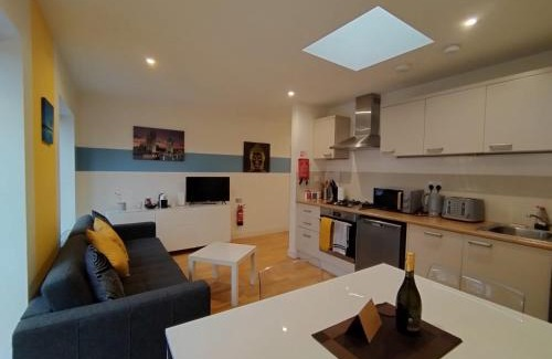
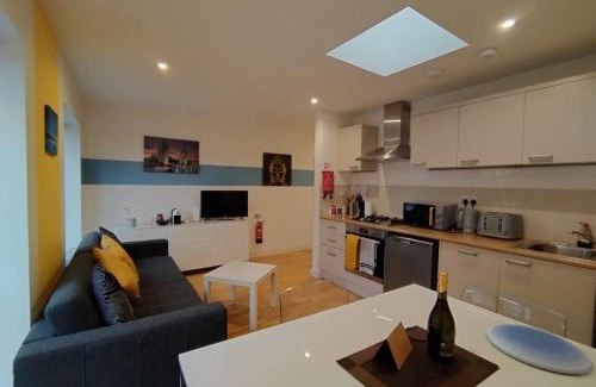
+ plate (534, 342)
